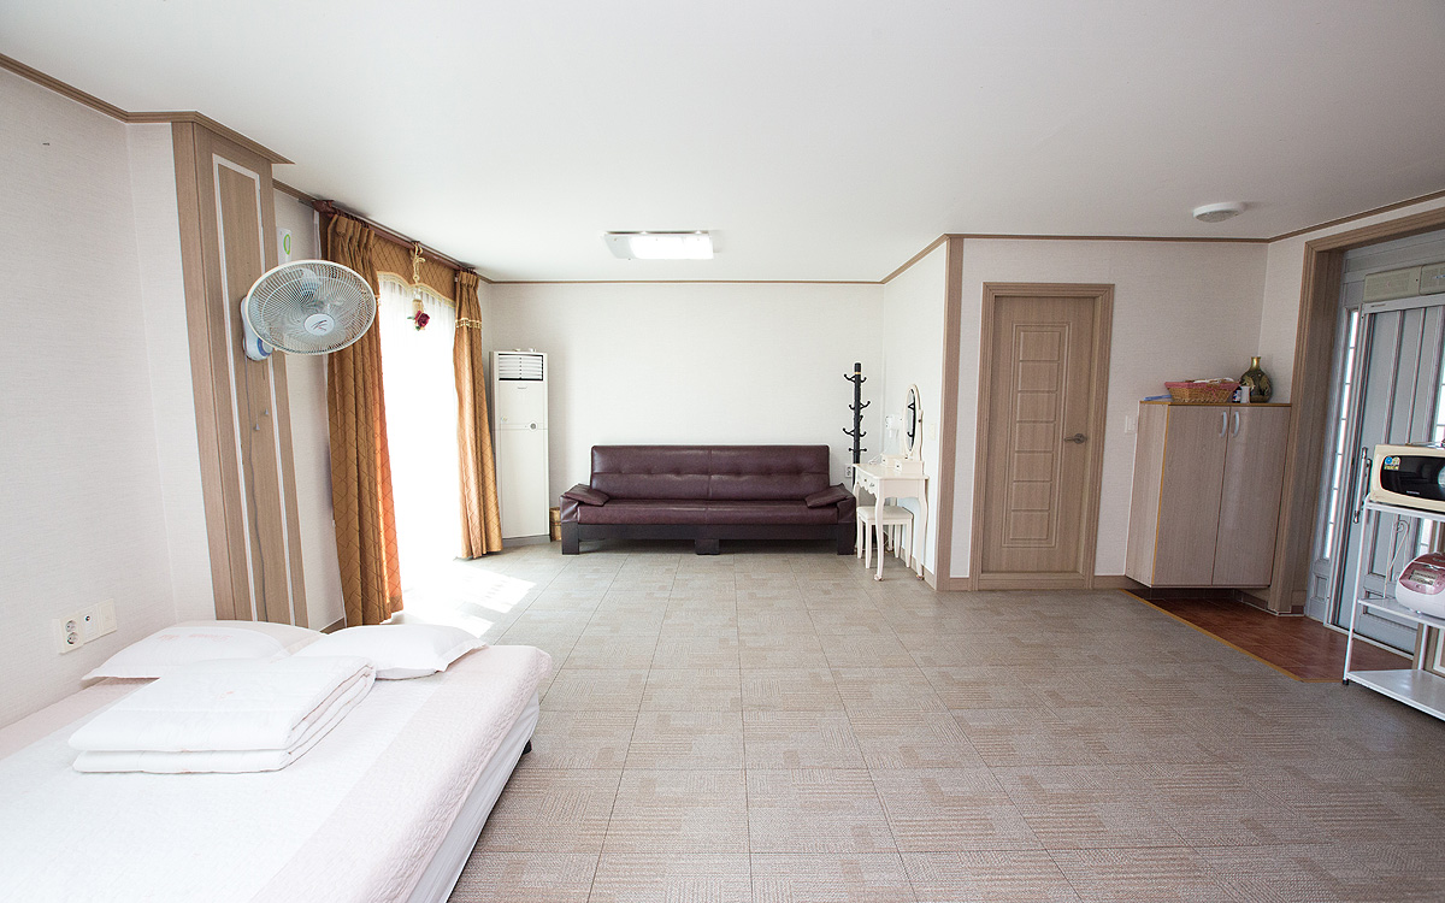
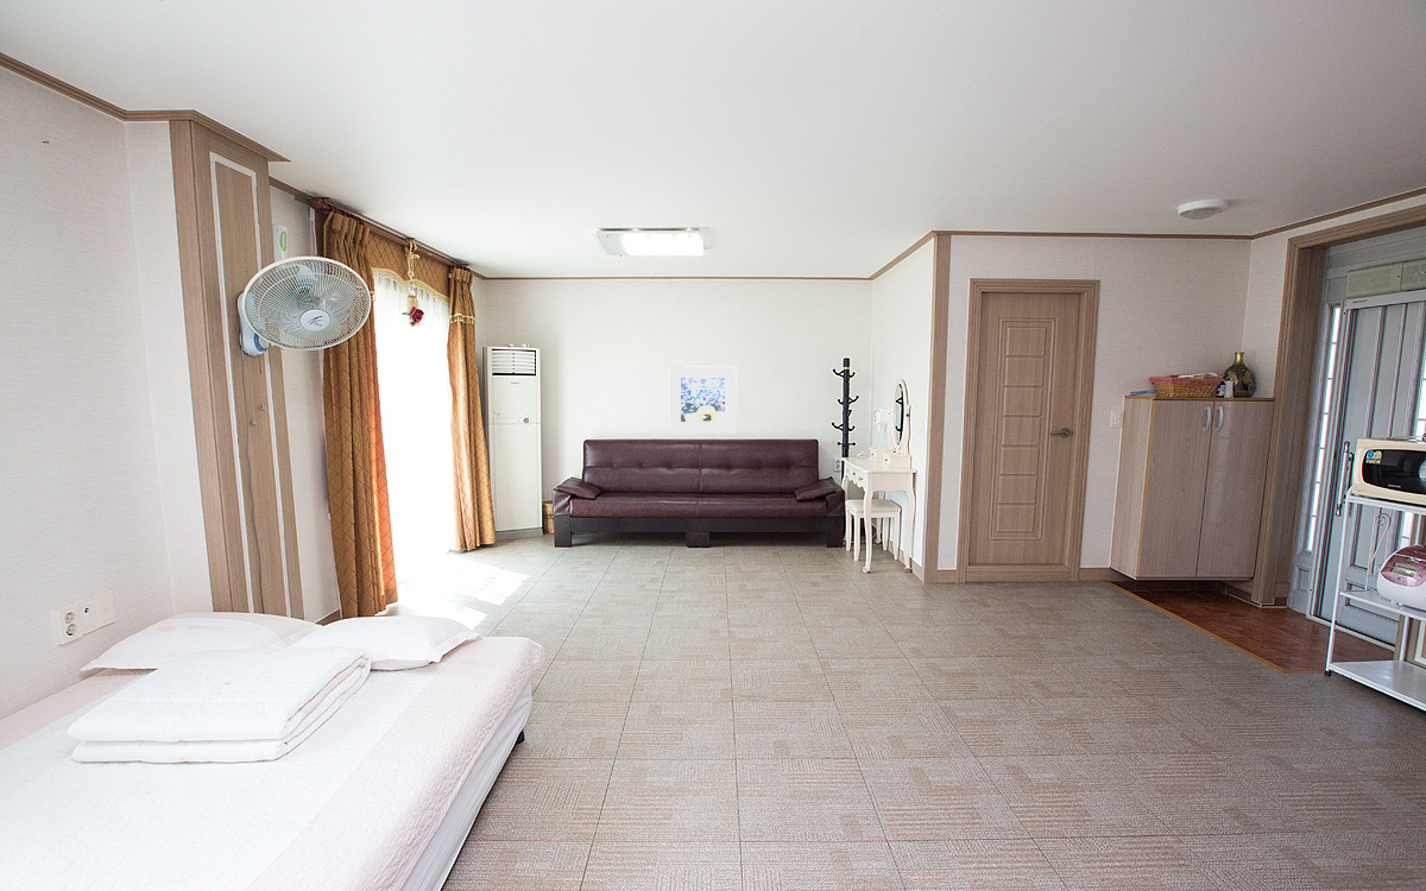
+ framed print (702, 399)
